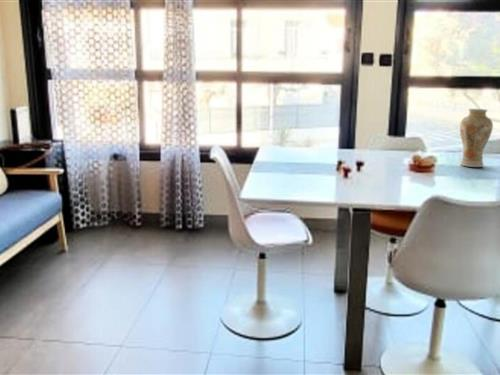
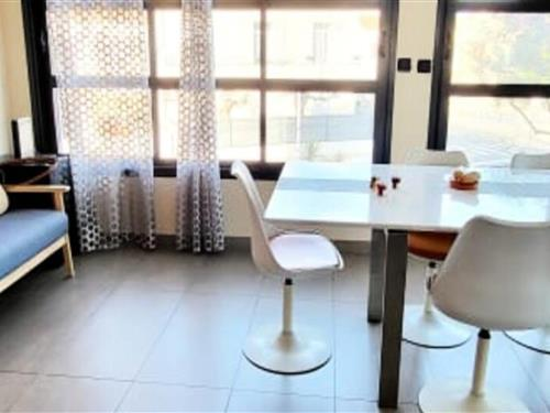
- vase (475, 137)
